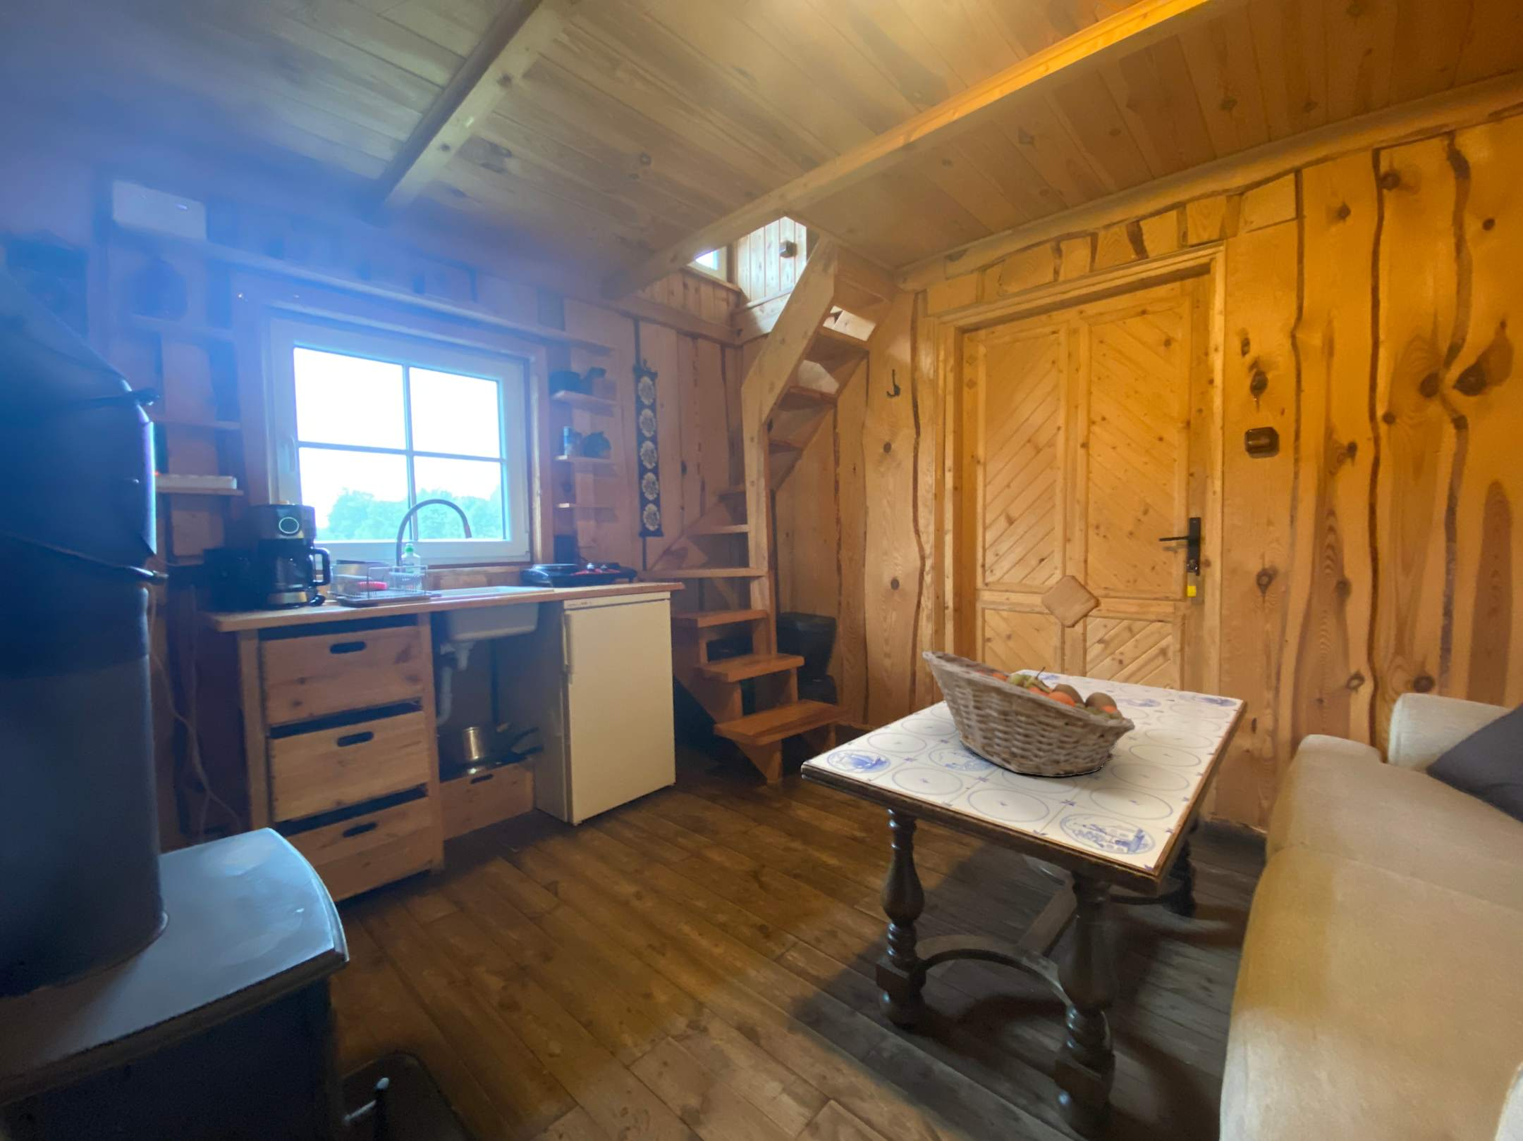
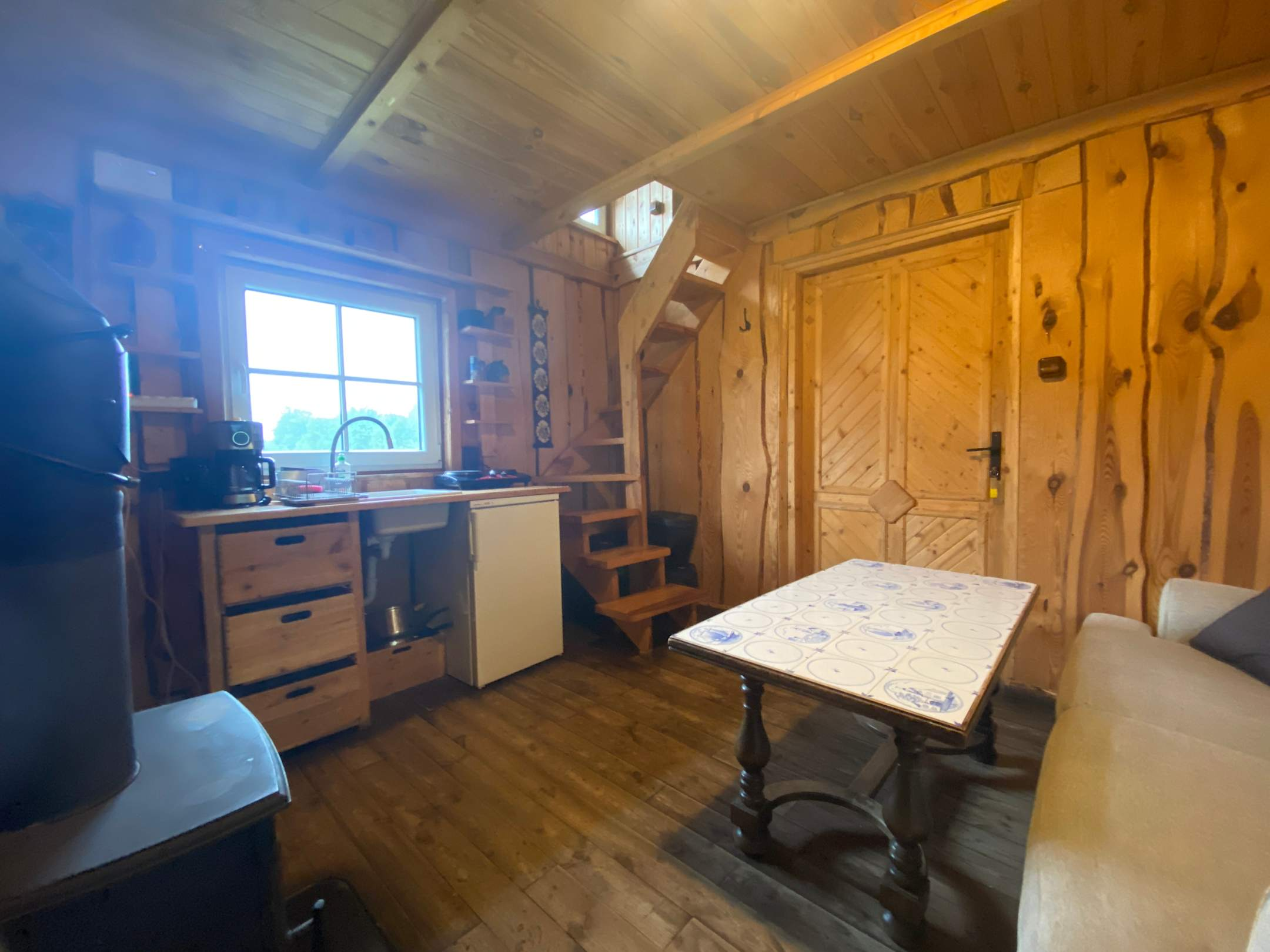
- fruit basket (1017, 702)
